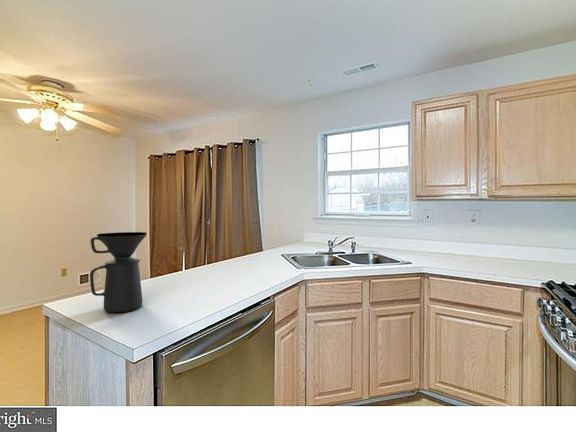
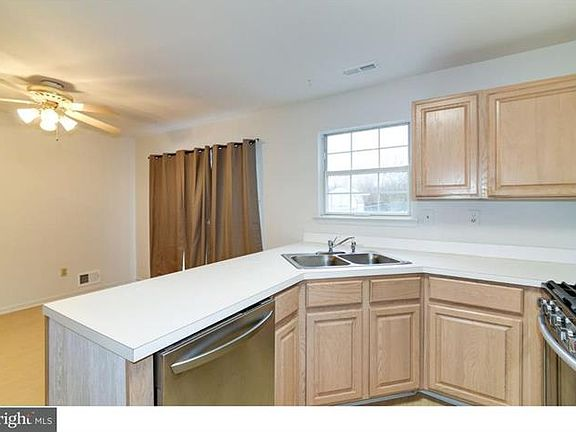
- coffee maker (122, 270)
